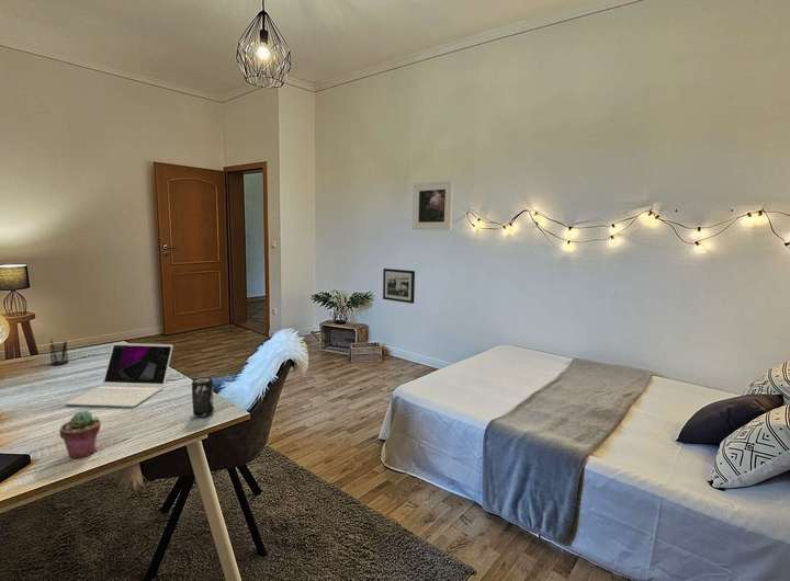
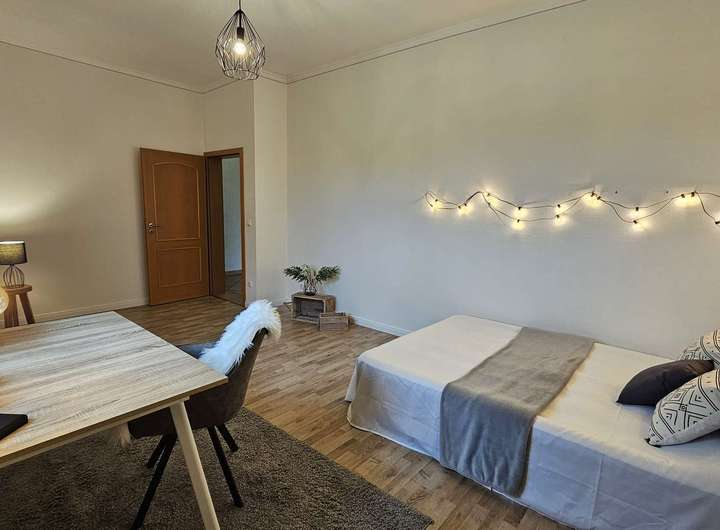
- laptop (123, 369)
- pencil holder (58, 350)
- beverage can (202, 397)
- picture frame (398, 285)
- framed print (431, 206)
- potted succulent (80, 432)
